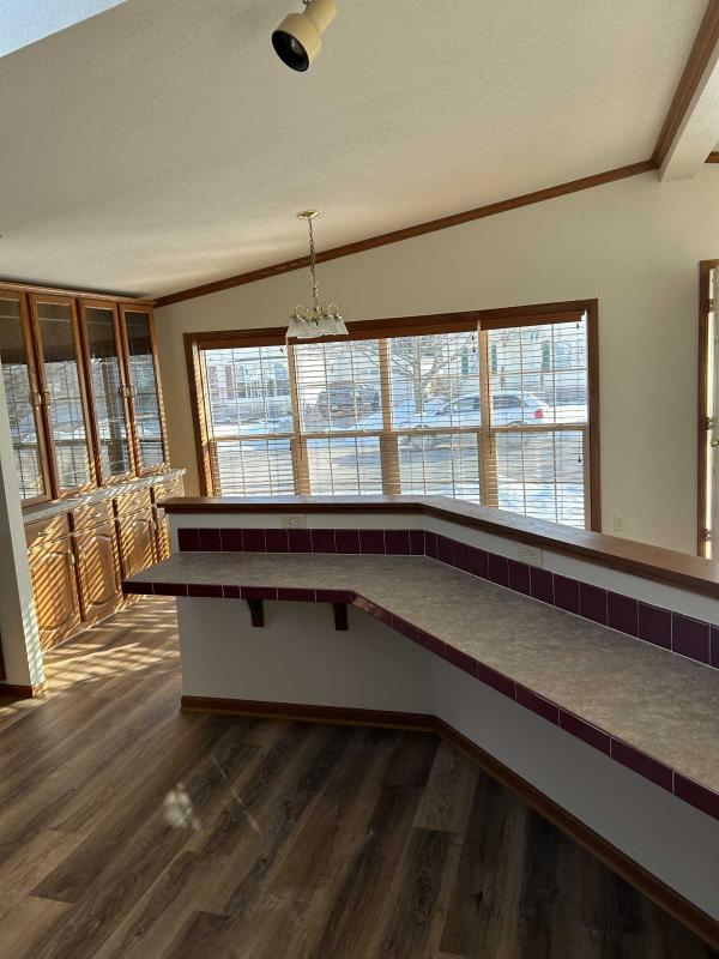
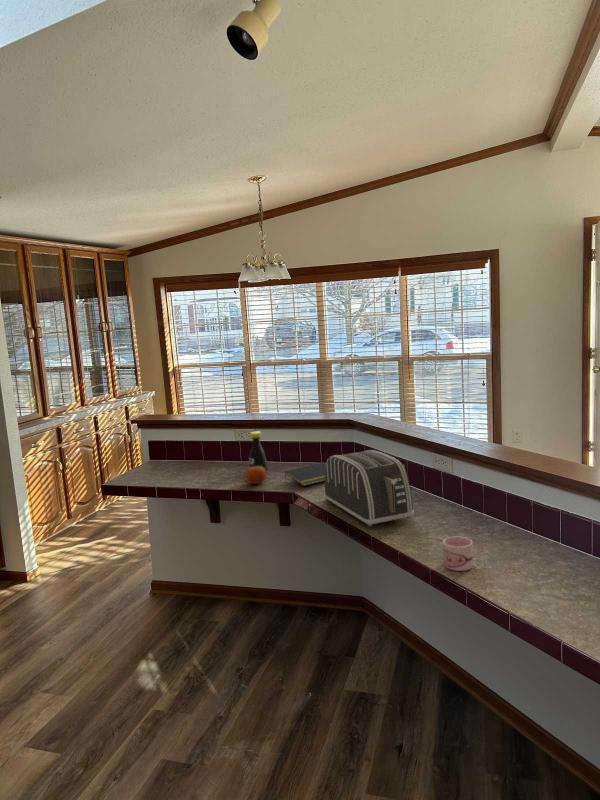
+ mug (460, 551)
+ notepad (314, 473)
+ fruit (255, 475)
+ bottle (257, 450)
+ toaster (366, 483)
